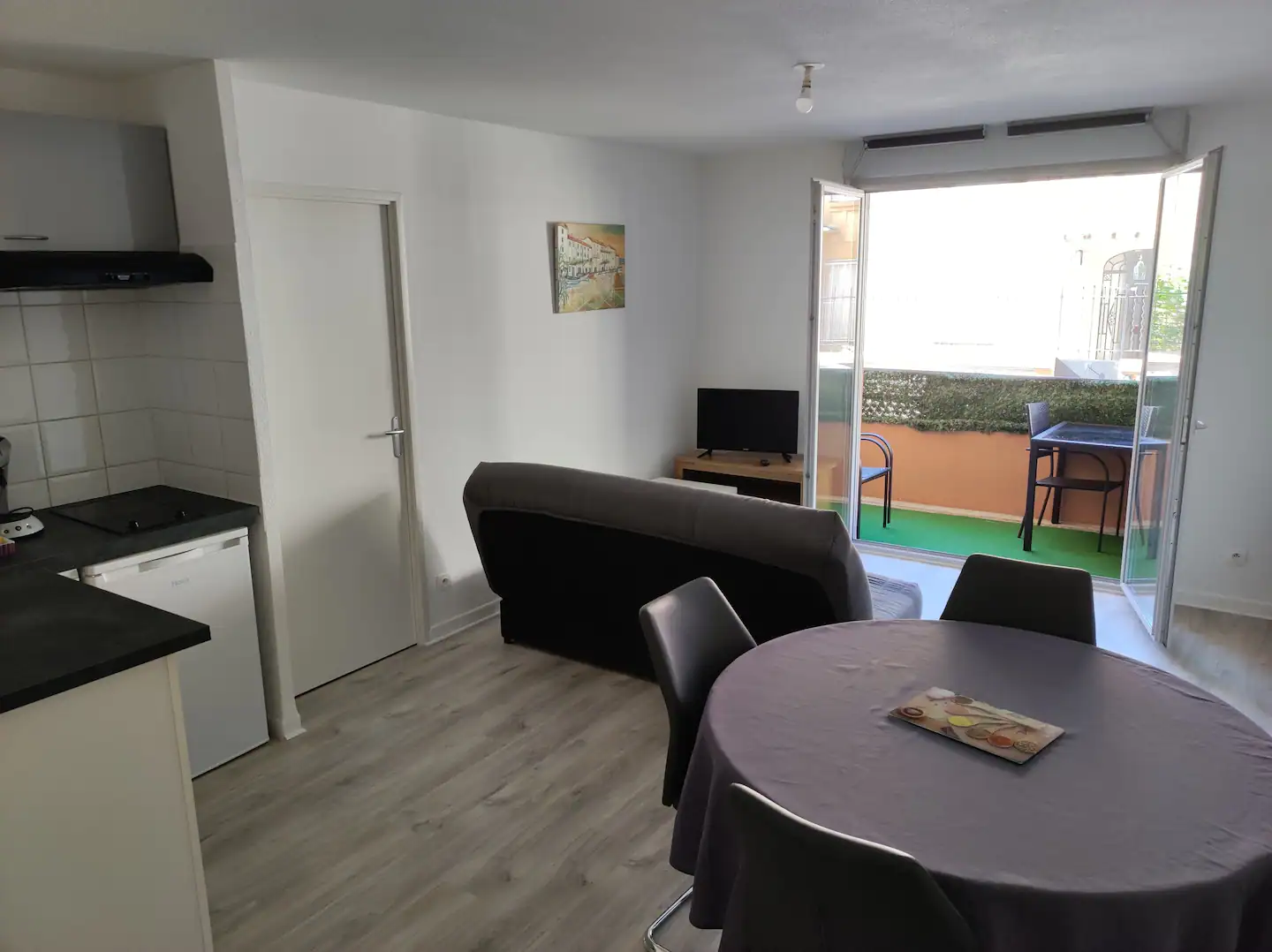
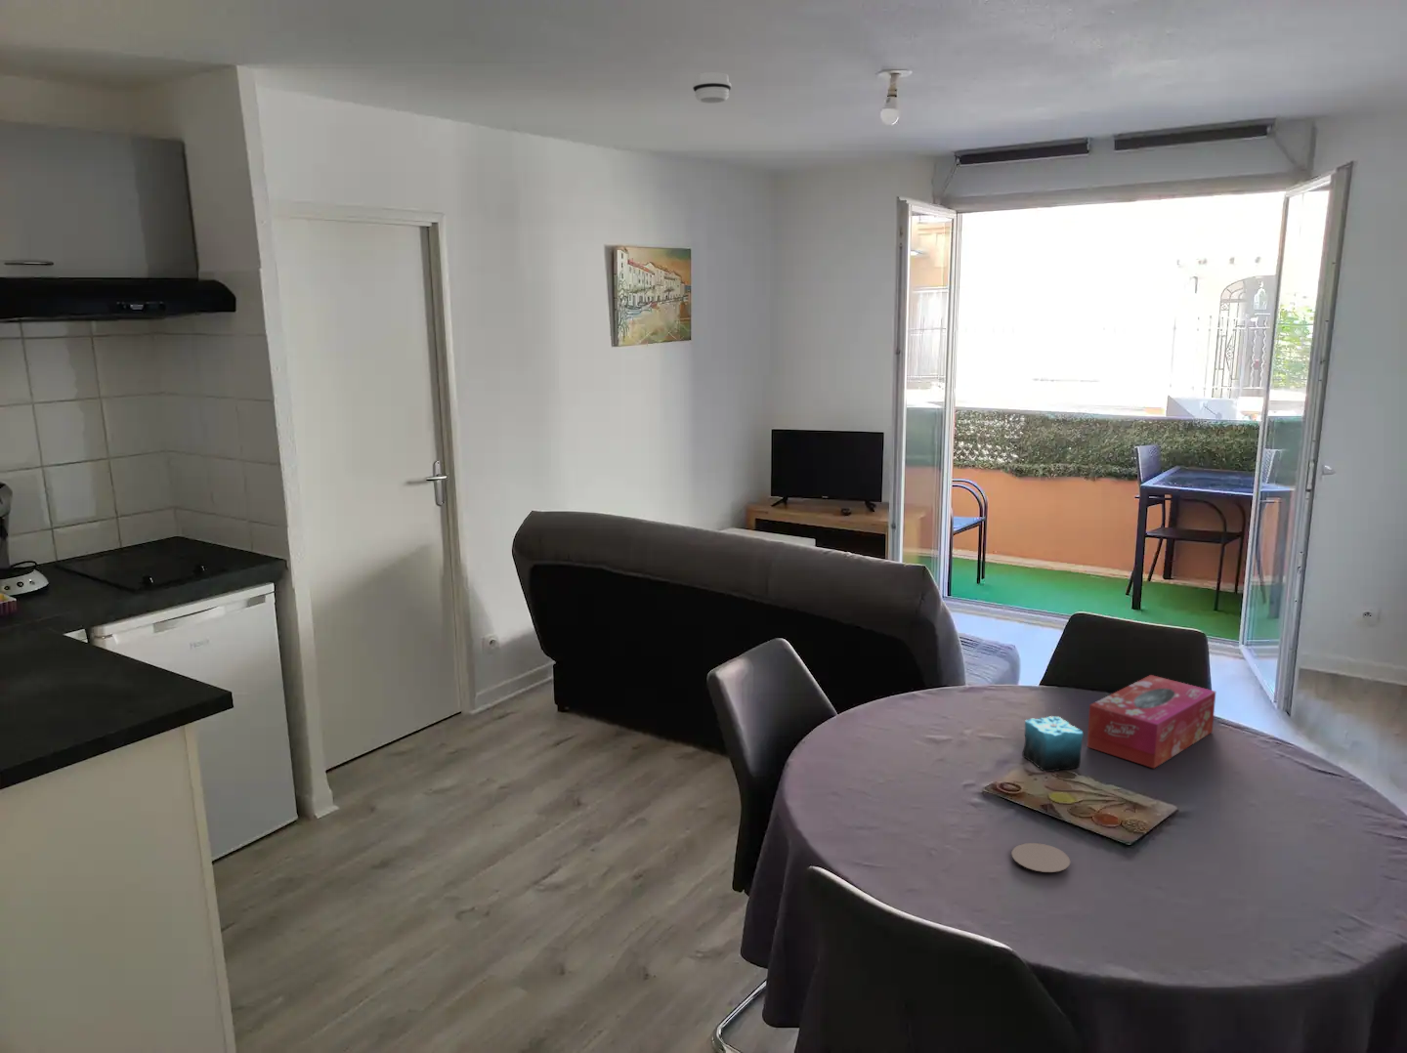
+ smoke detector (711, 87)
+ candle (1052, 736)
+ tissue box (1151, 718)
+ coaster (1040, 861)
